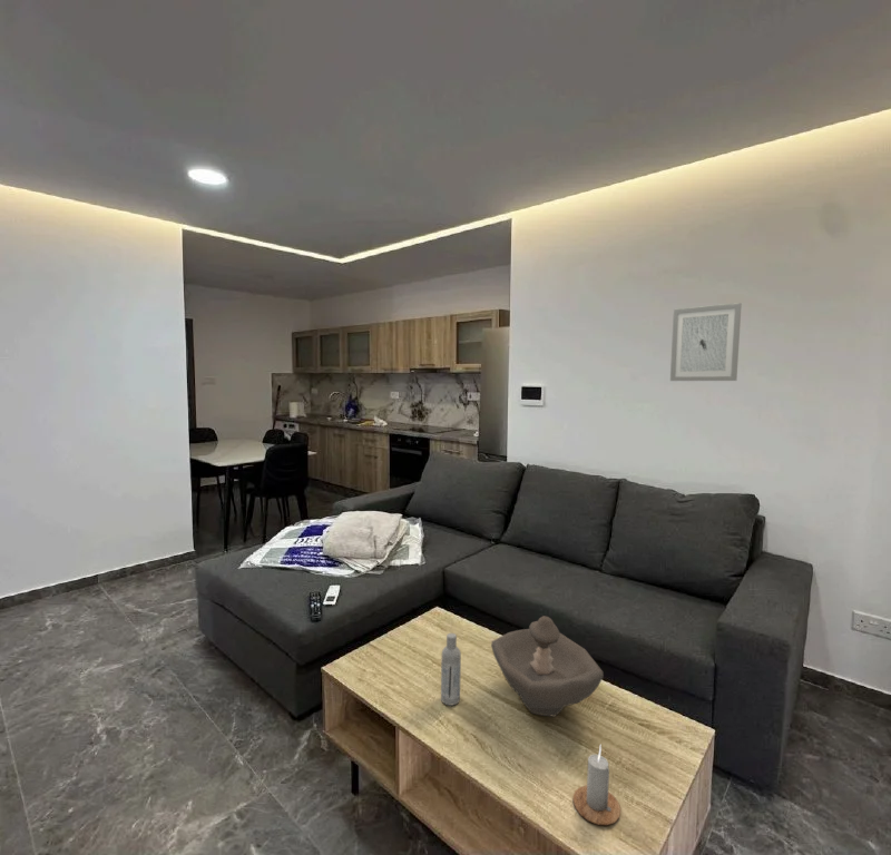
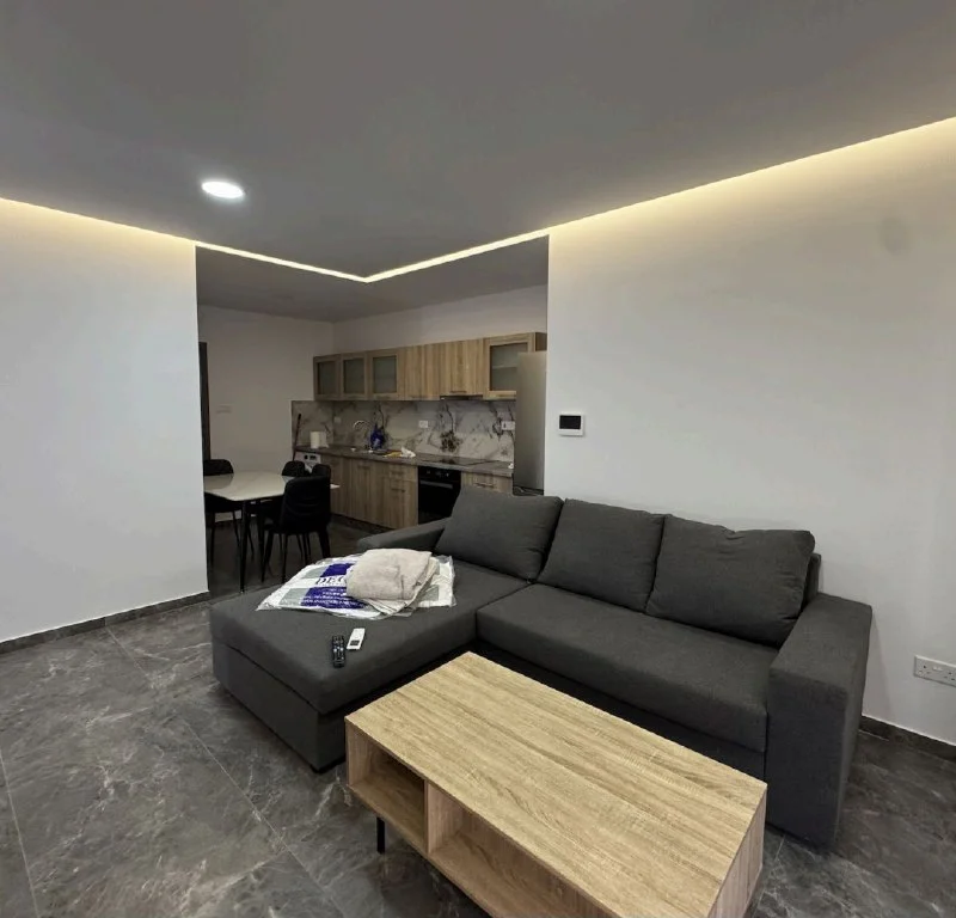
- bottle (451, 667)
- decorative bowl (544, 660)
- candle (597, 774)
- wall art (704, 343)
